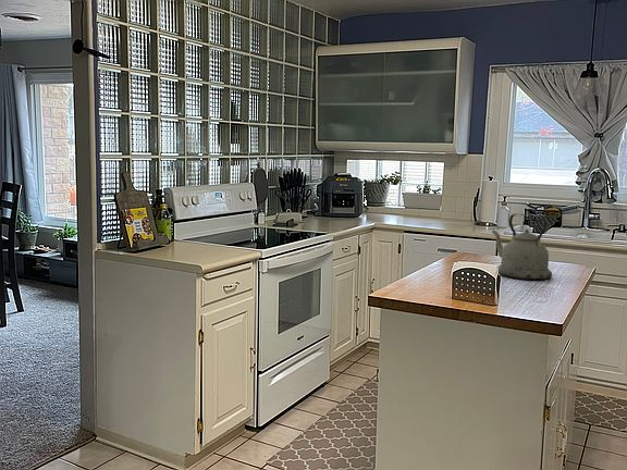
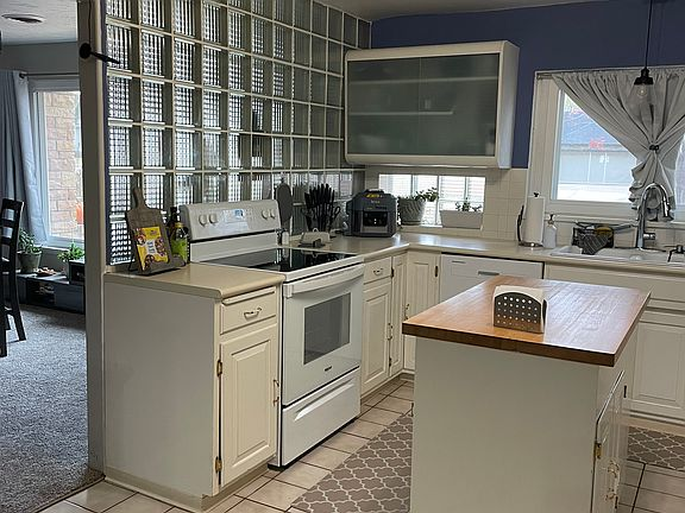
- kettle (521, 244)
